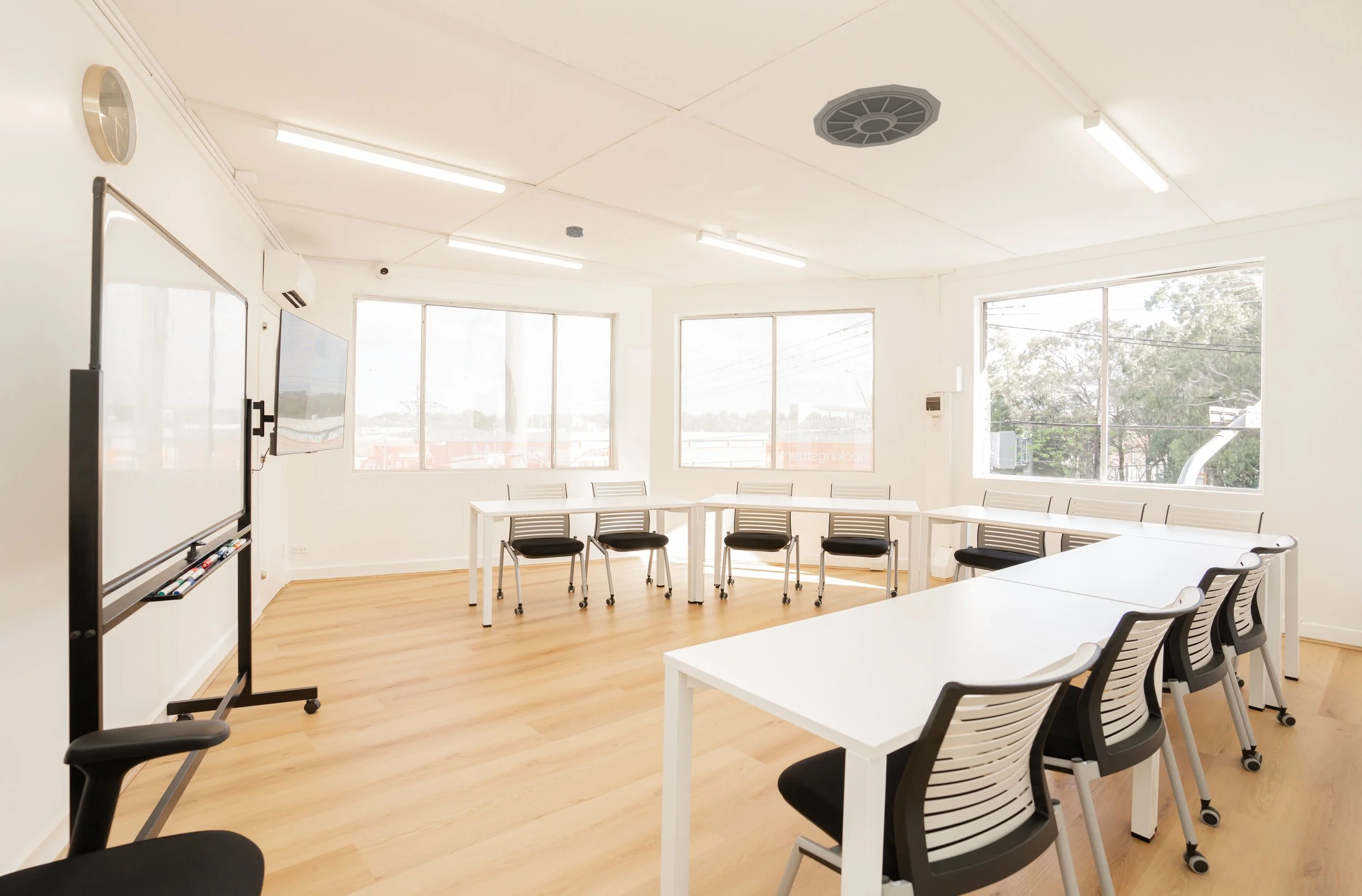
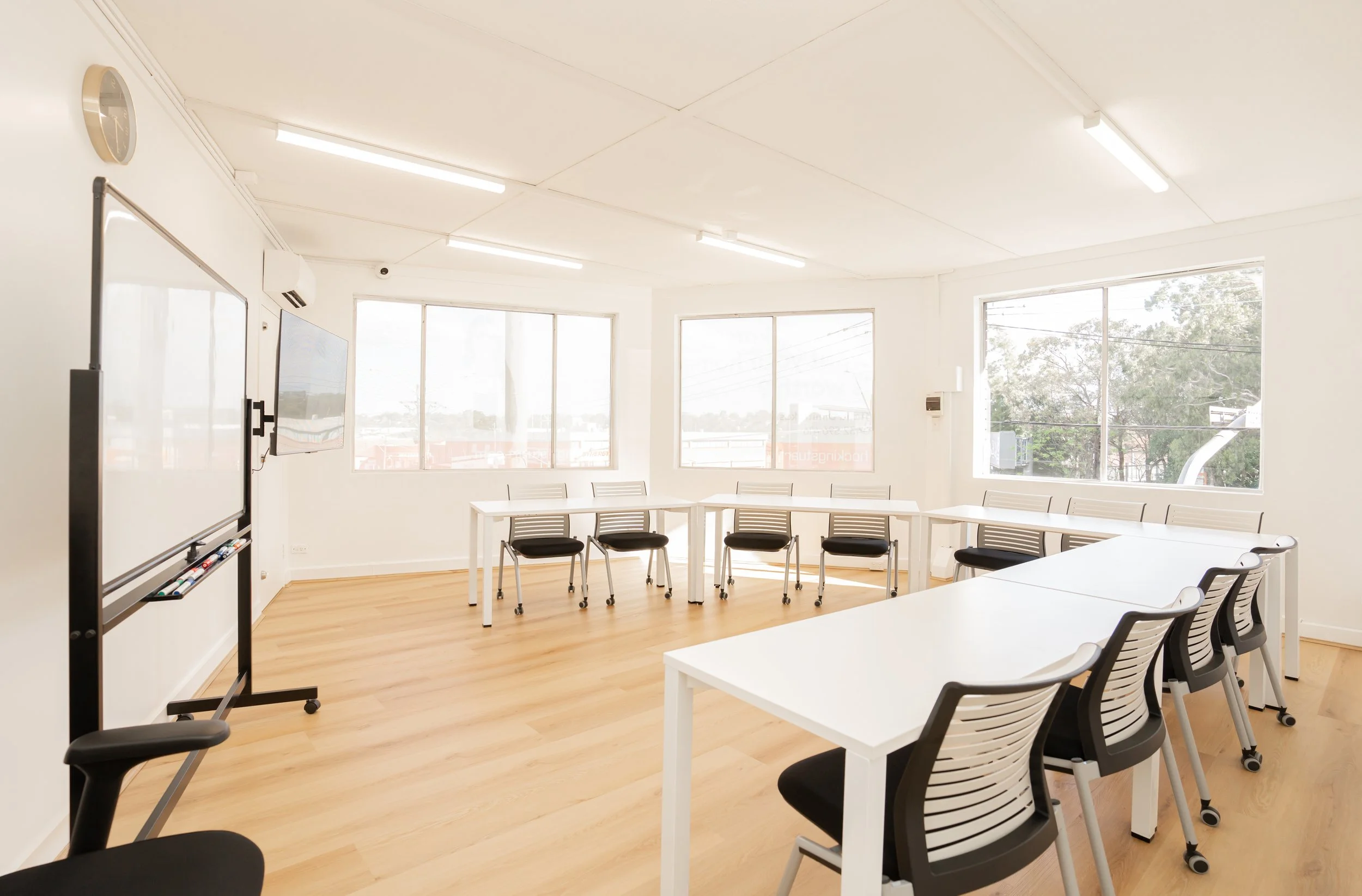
- ceiling vent (875, 121)
- smoke detector (575, 231)
